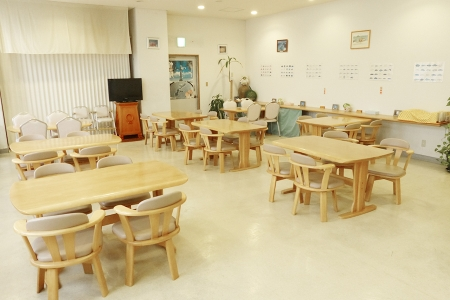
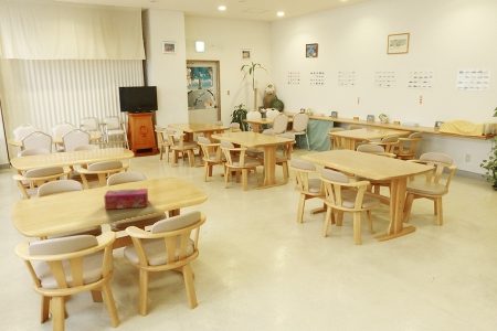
+ tissue box (127, 197)
